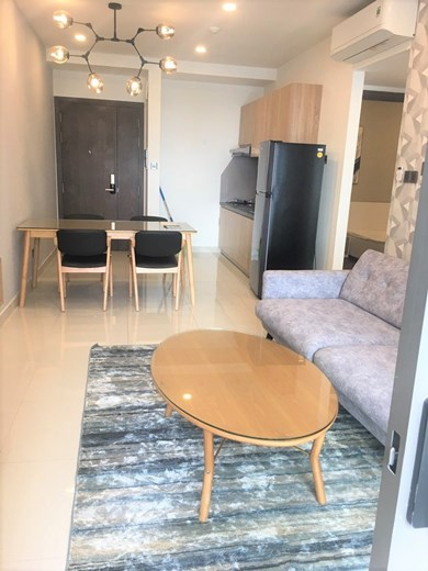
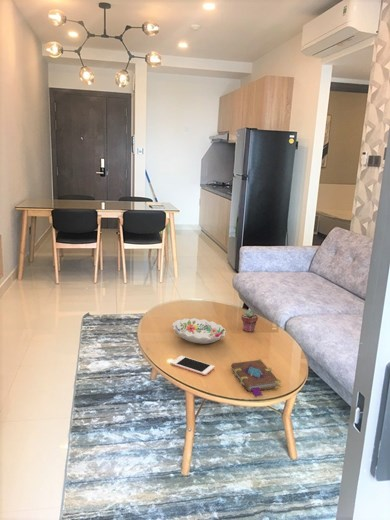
+ book (257, 376)
+ cell phone (192, 365)
+ decorative bowl (198, 331)
+ potted succulent (249, 319)
